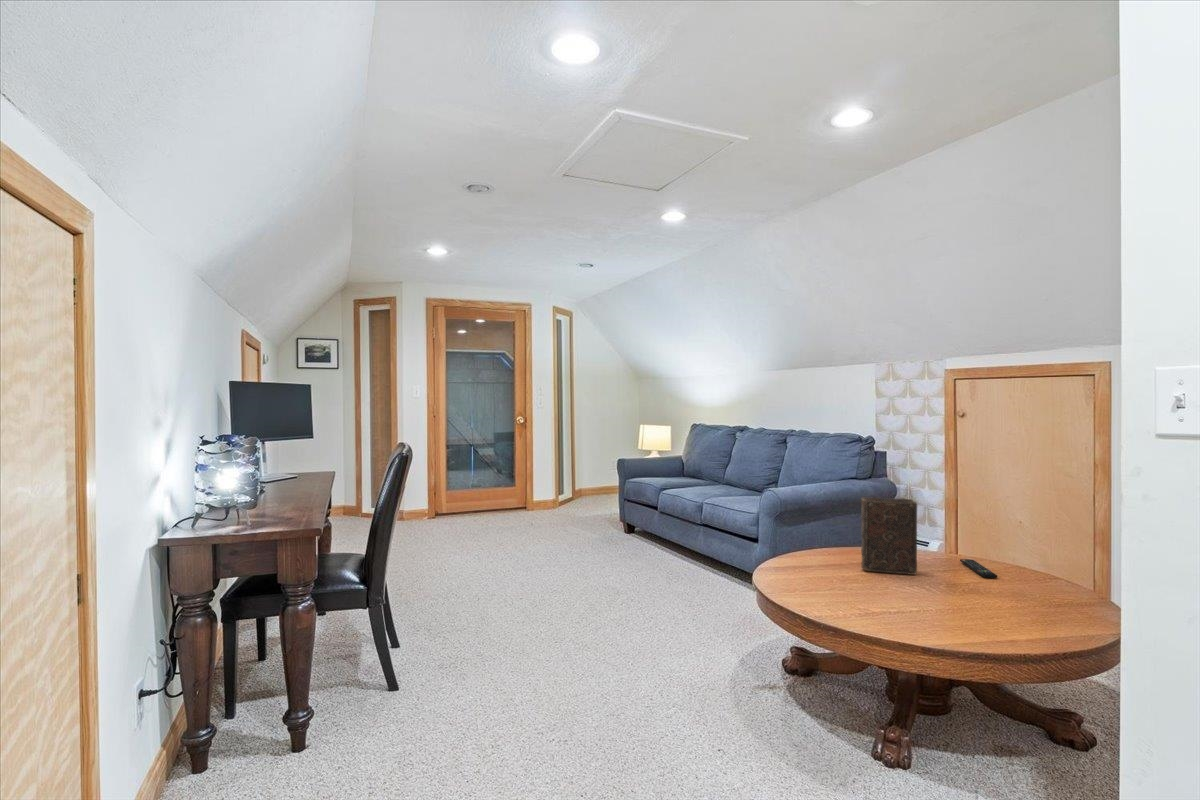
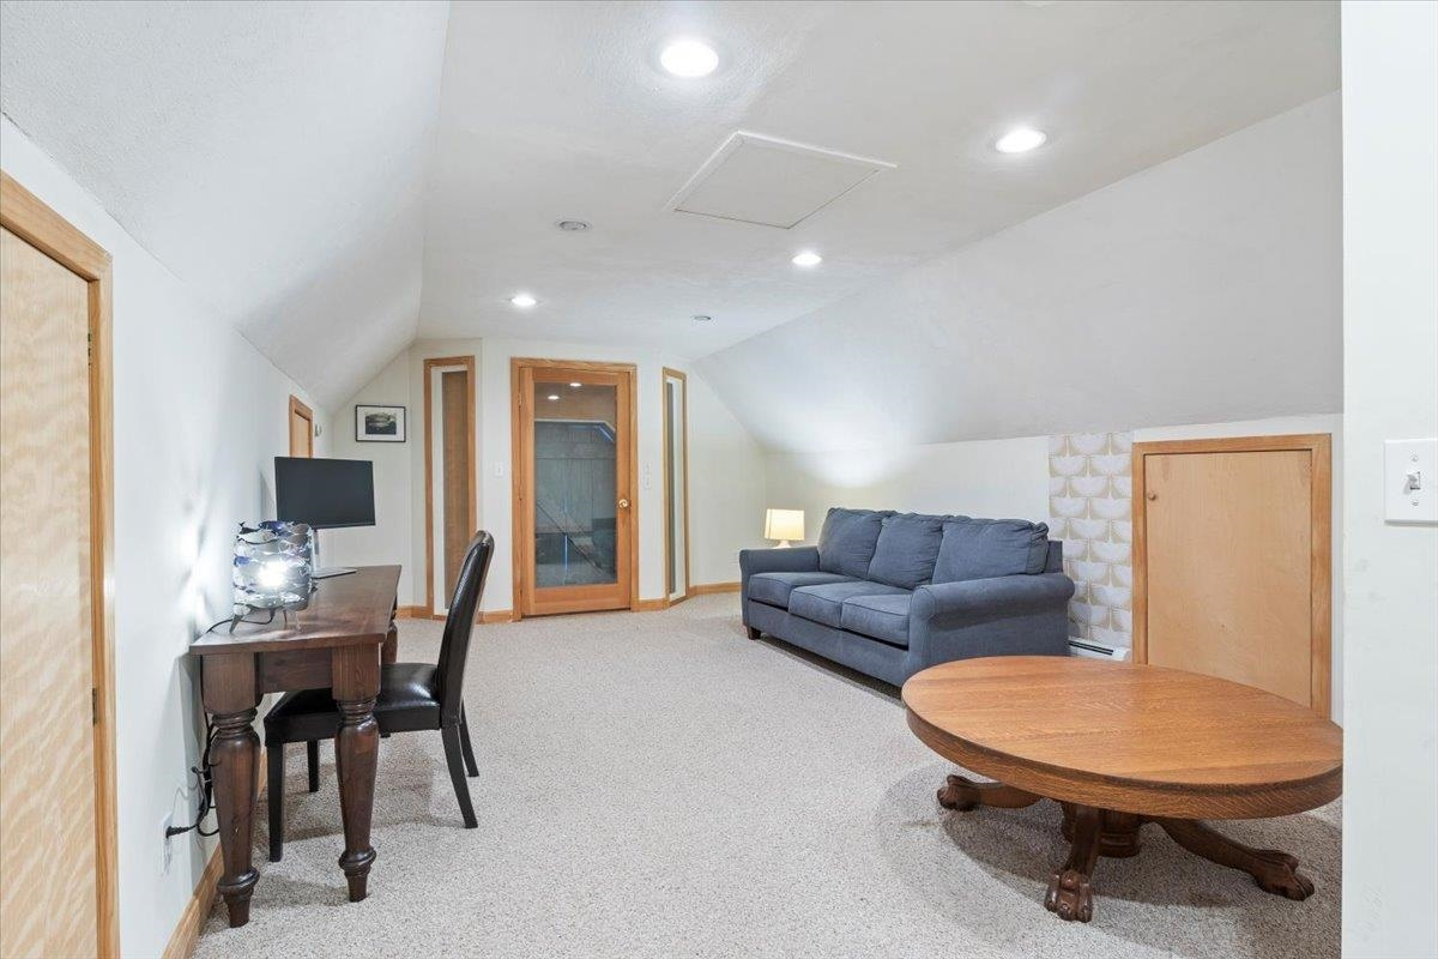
- book (888, 535)
- remote control (977, 568)
